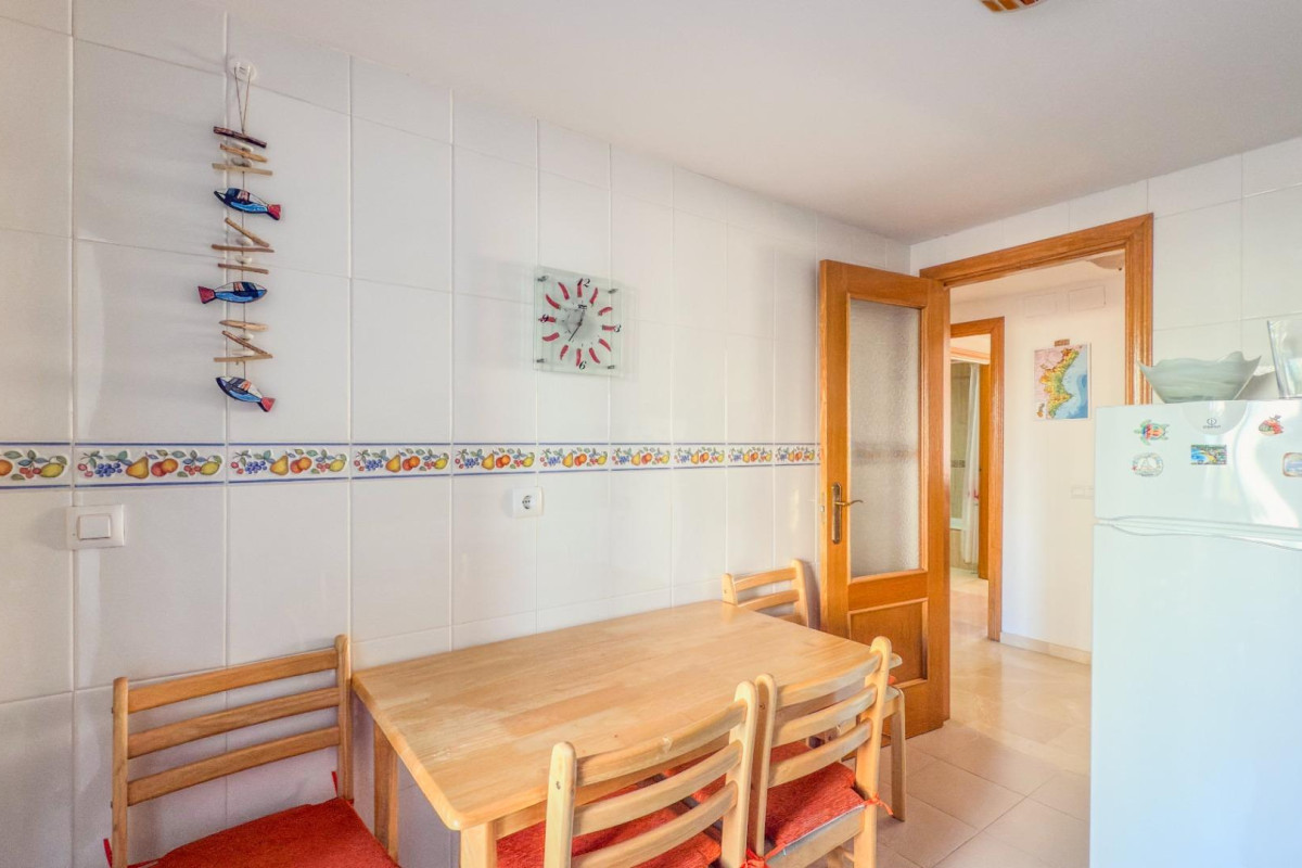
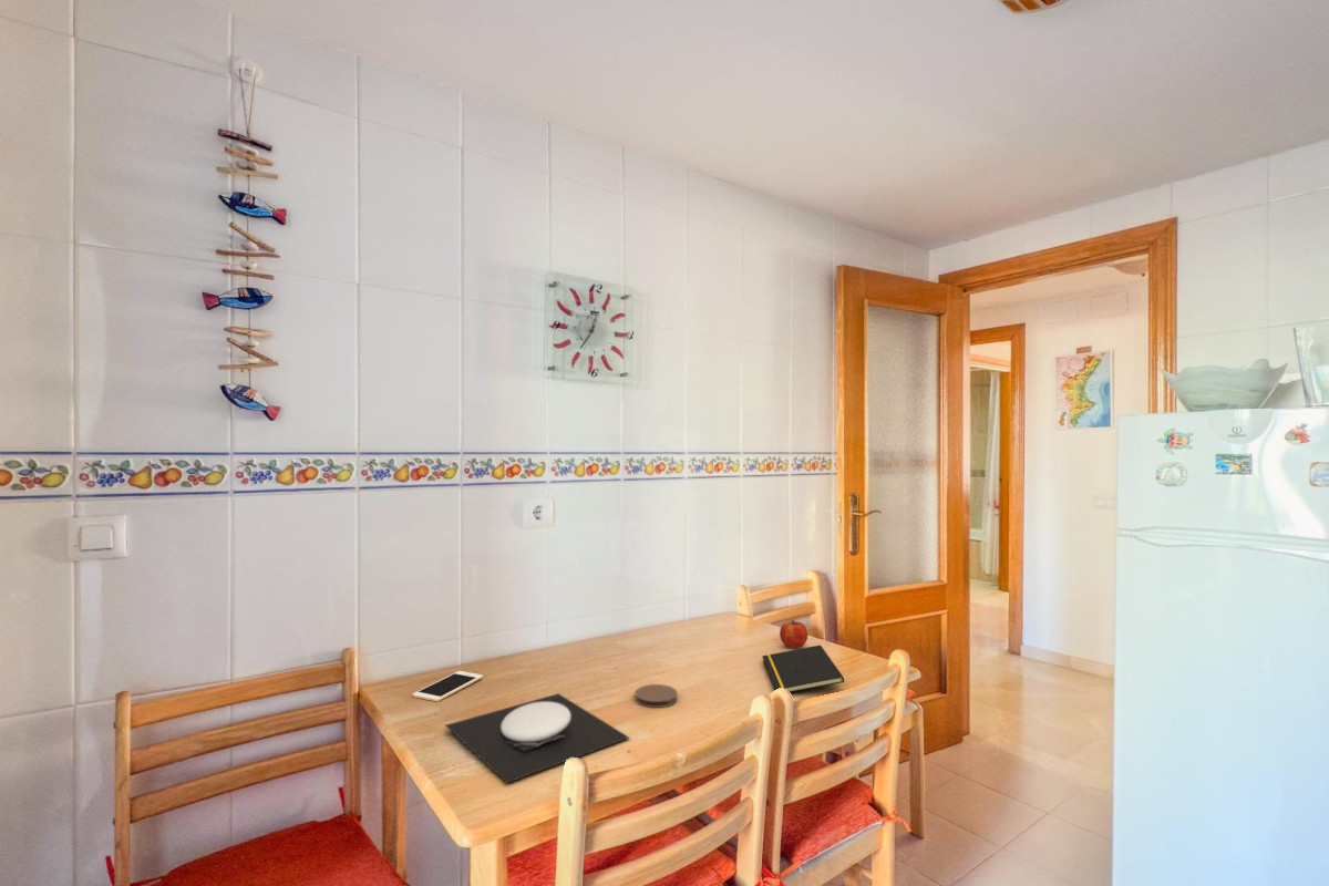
+ fruit (793, 632)
+ plate (536, 722)
+ notepad (800, 668)
+ cell phone (449, 684)
+ coaster (656, 696)
